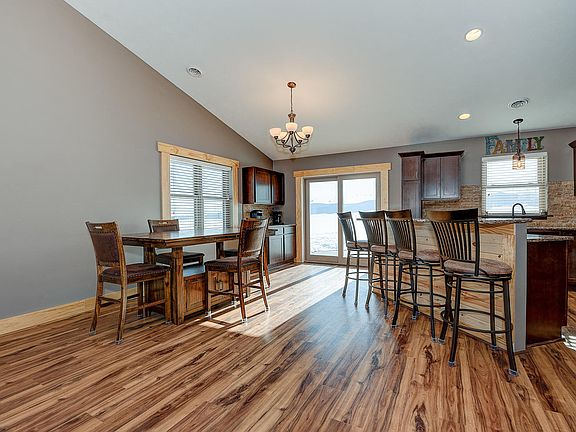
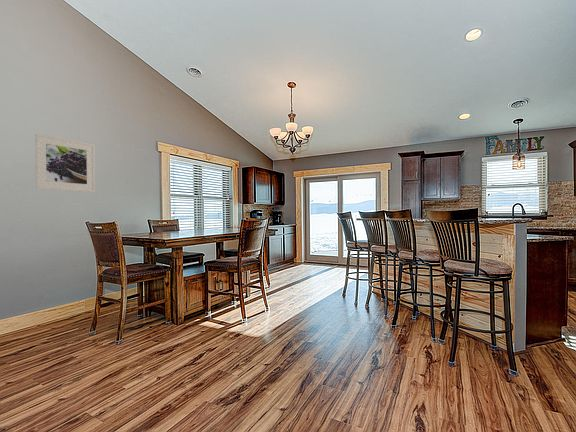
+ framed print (67, 165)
